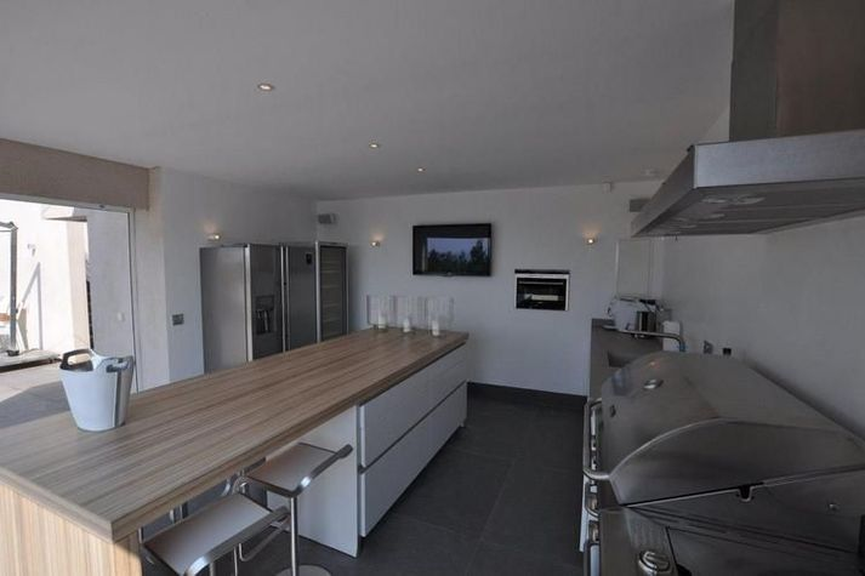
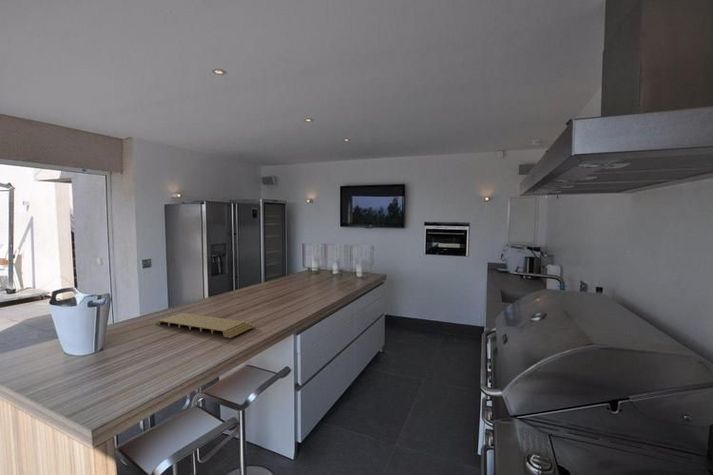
+ cutting board (204, 322)
